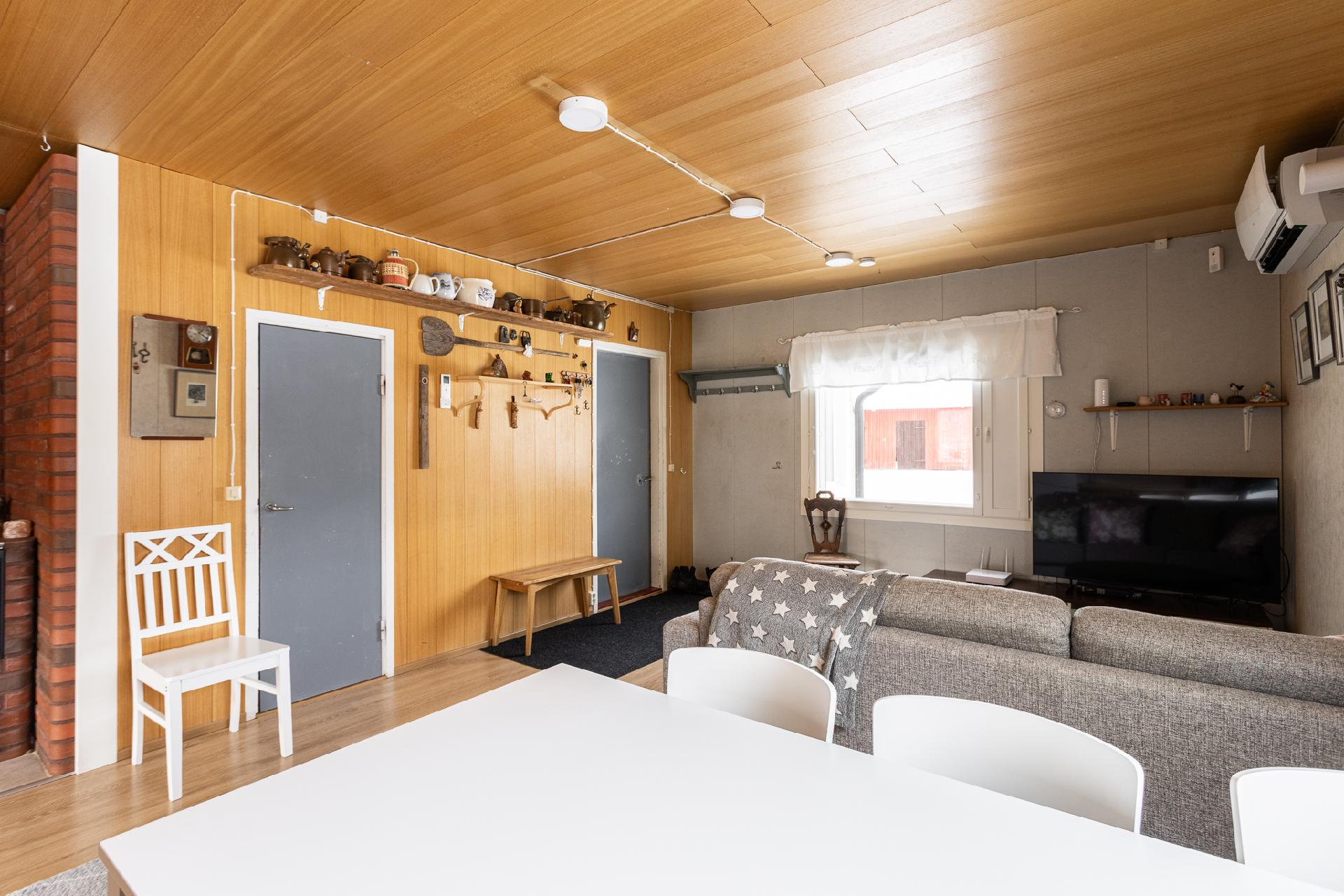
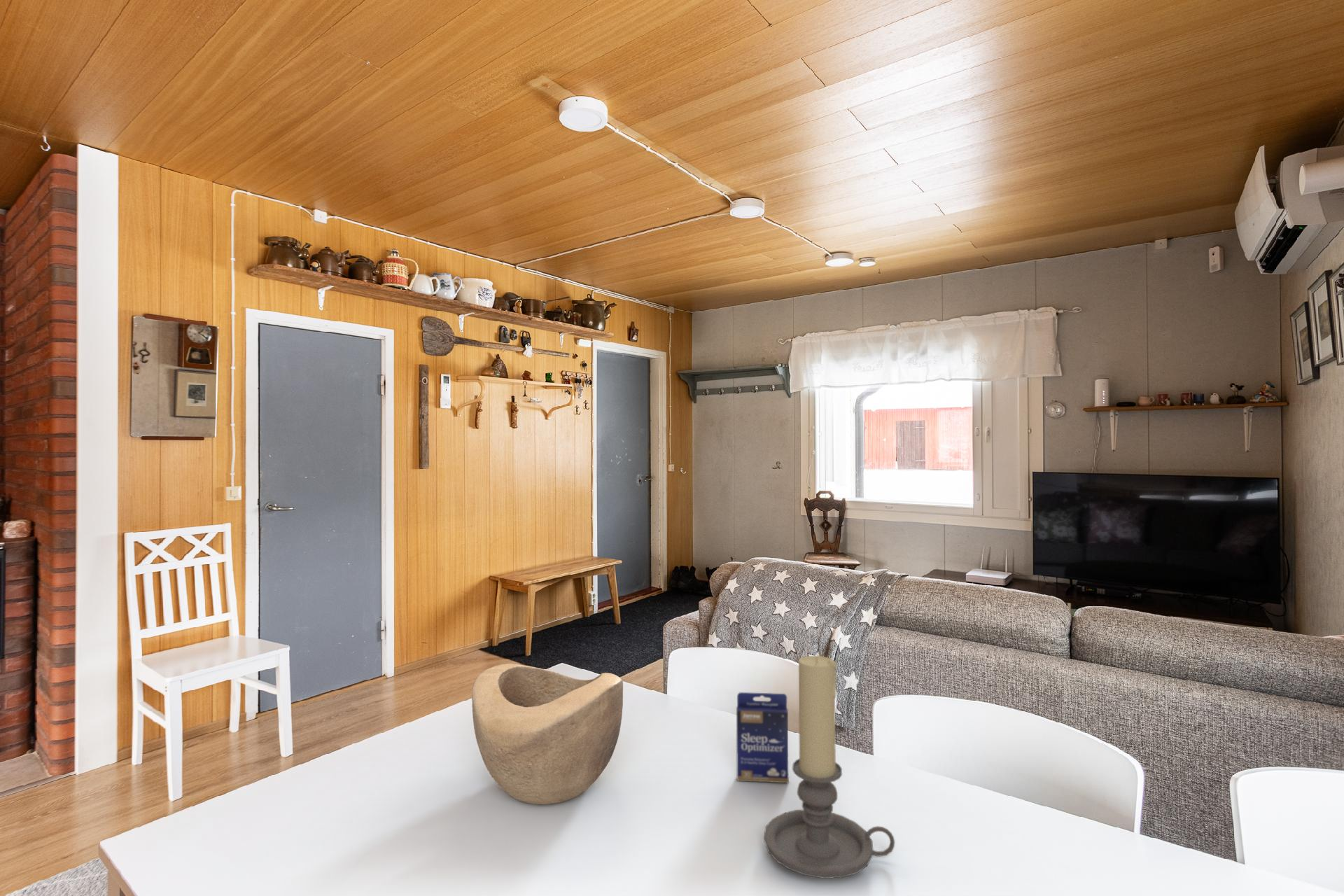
+ decorative bowl (549, 728)
+ candle holder (828, 756)
+ small box (762, 737)
